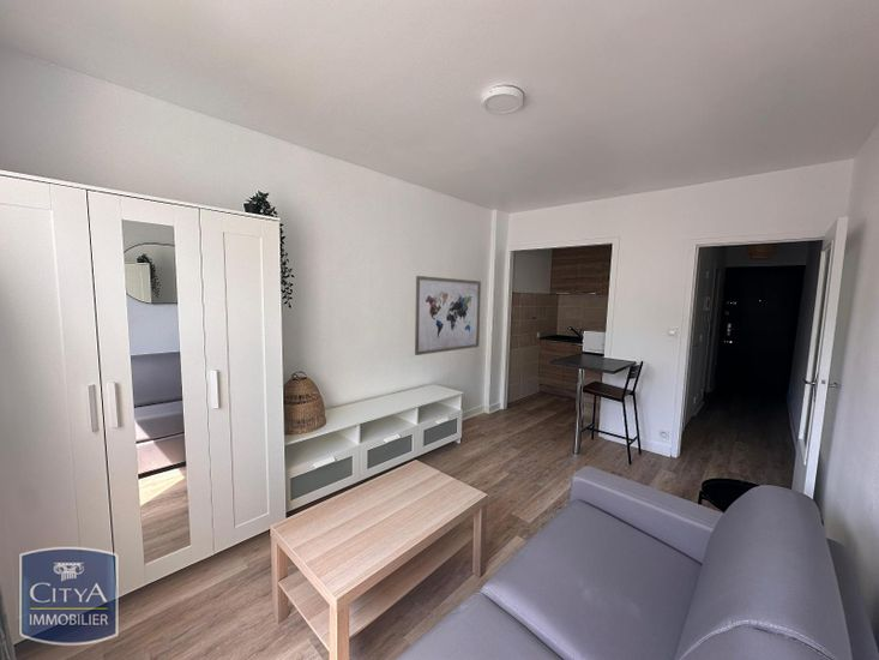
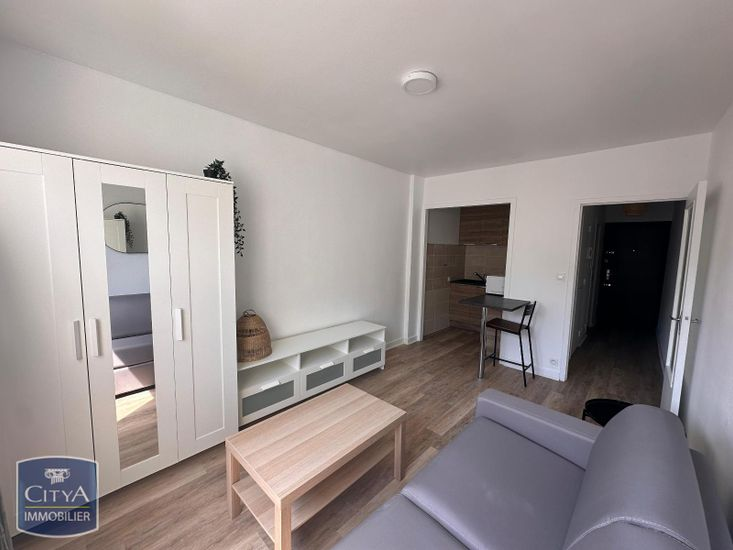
- wall art (450, 314)
